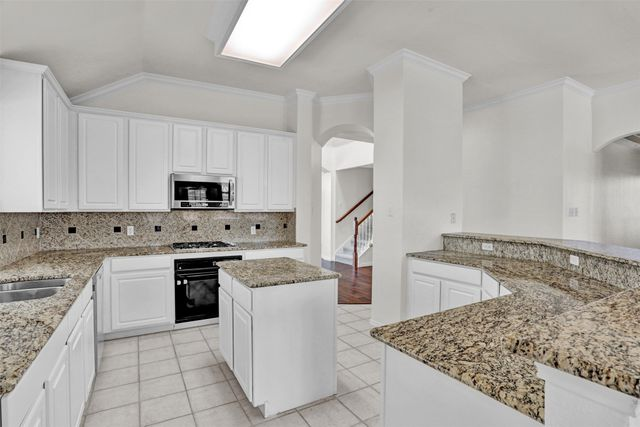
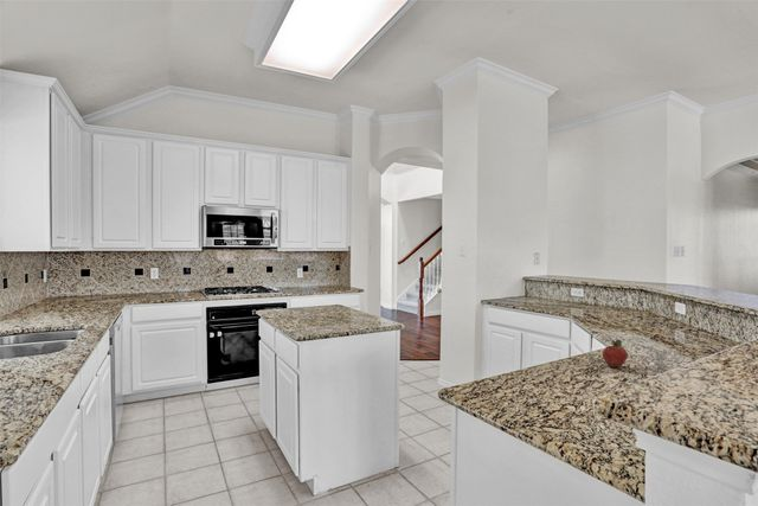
+ fruit (615, 353)
